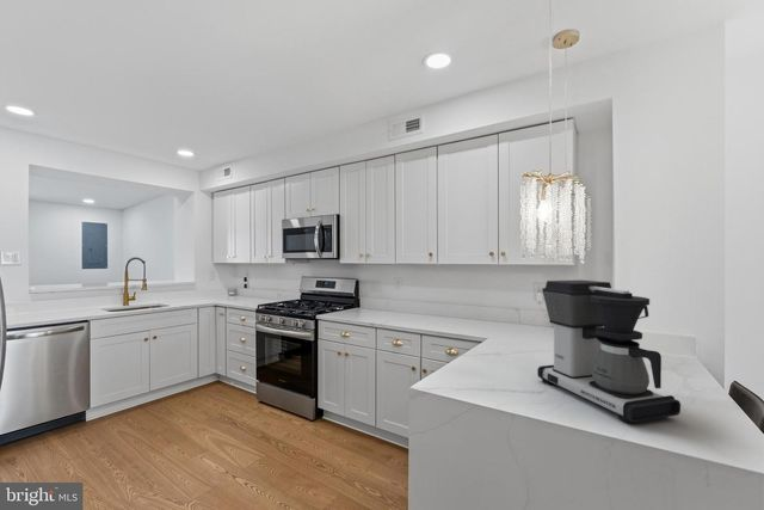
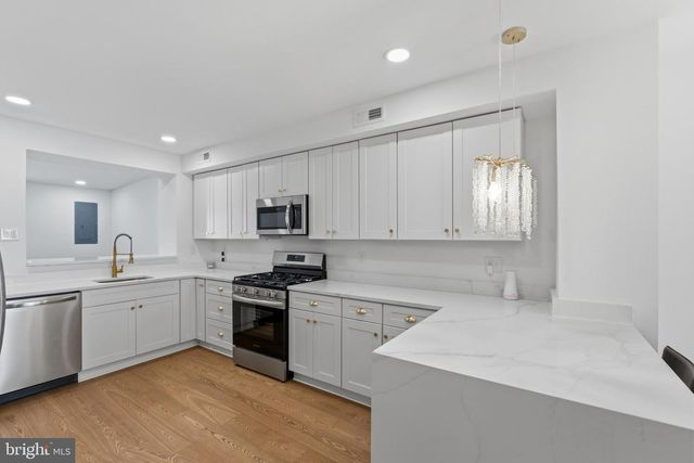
- coffee maker (600, 340)
